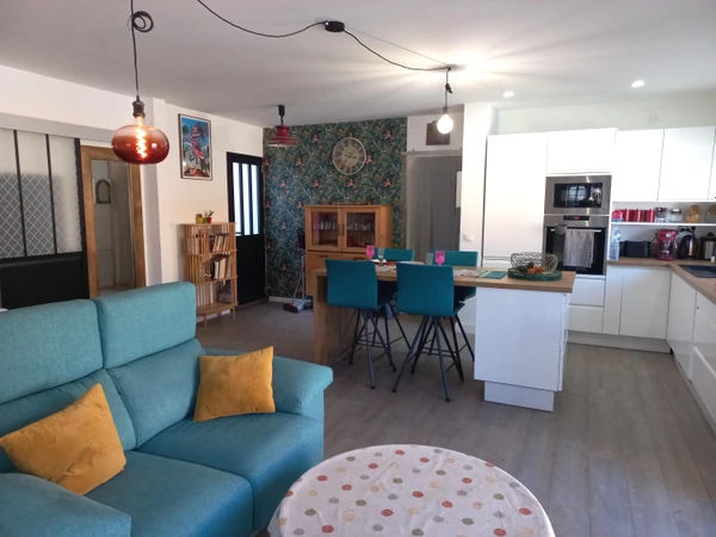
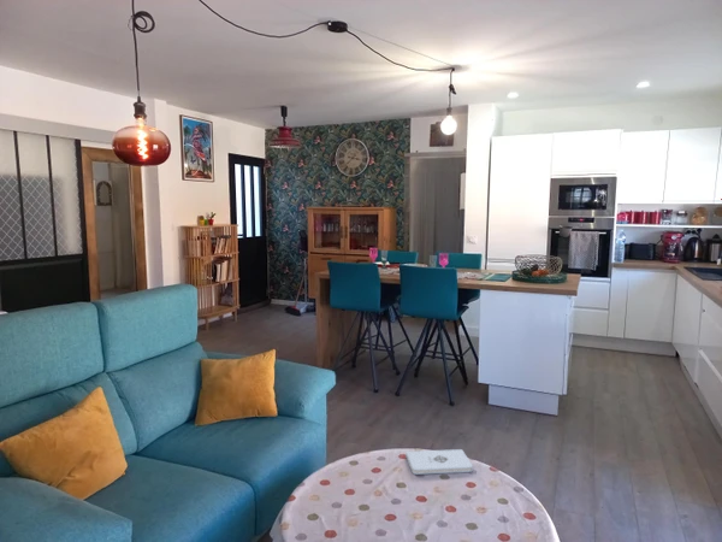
+ notepad (438, 461)
